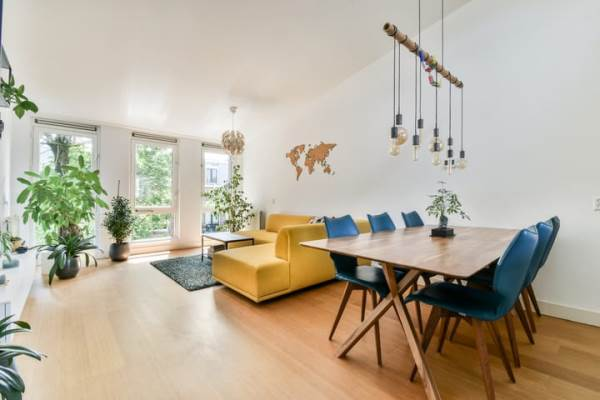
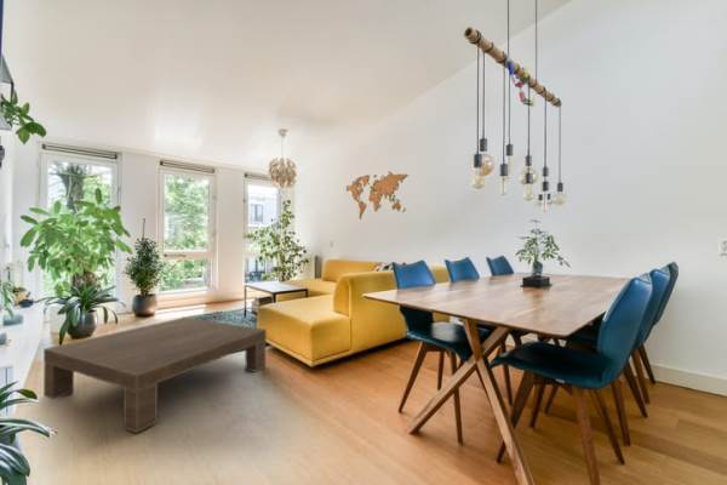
+ coffee table (166, 359)
